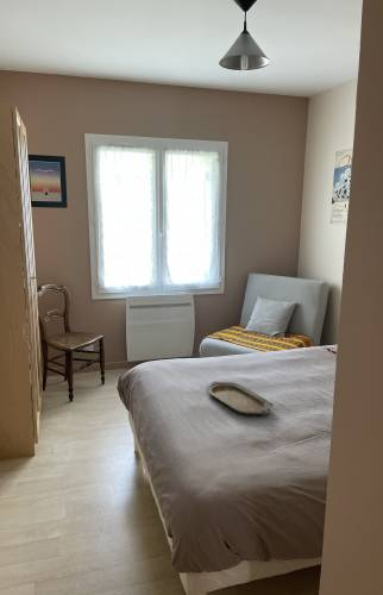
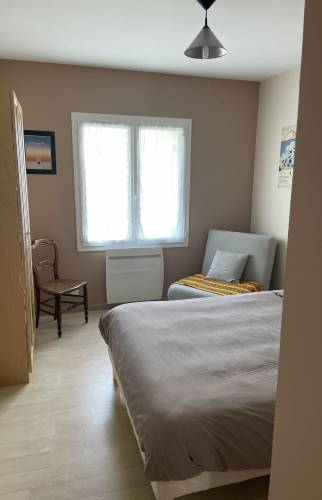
- serving tray (237, 397)
